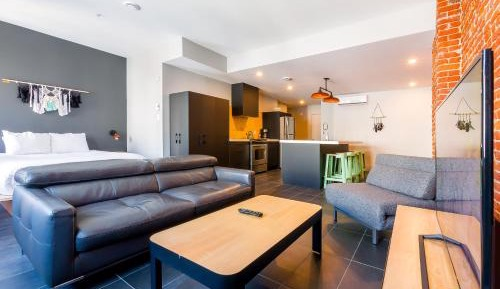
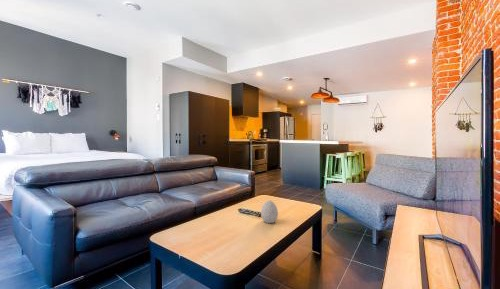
+ decorative egg (269, 210)
